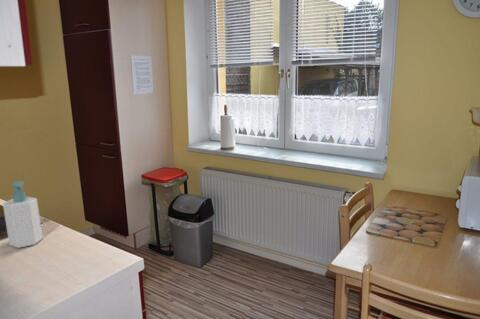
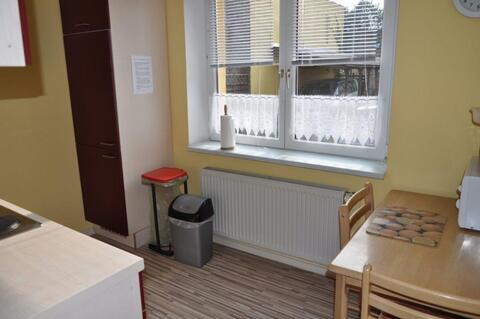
- soap bottle (21, 212)
